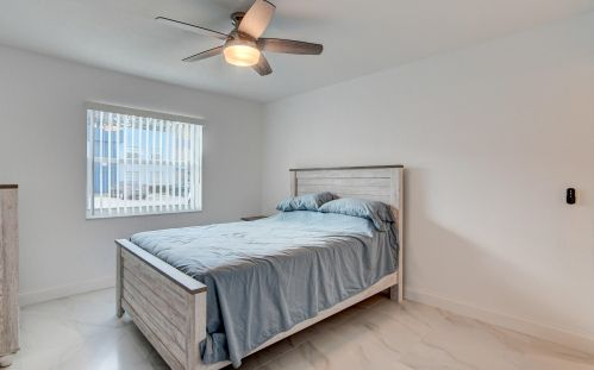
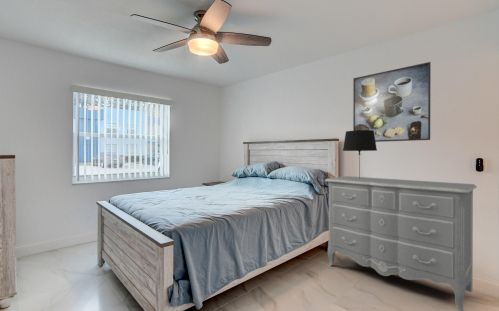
+ table lamp (359, 155)
+ dresser (390, 230)
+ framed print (388, 106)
